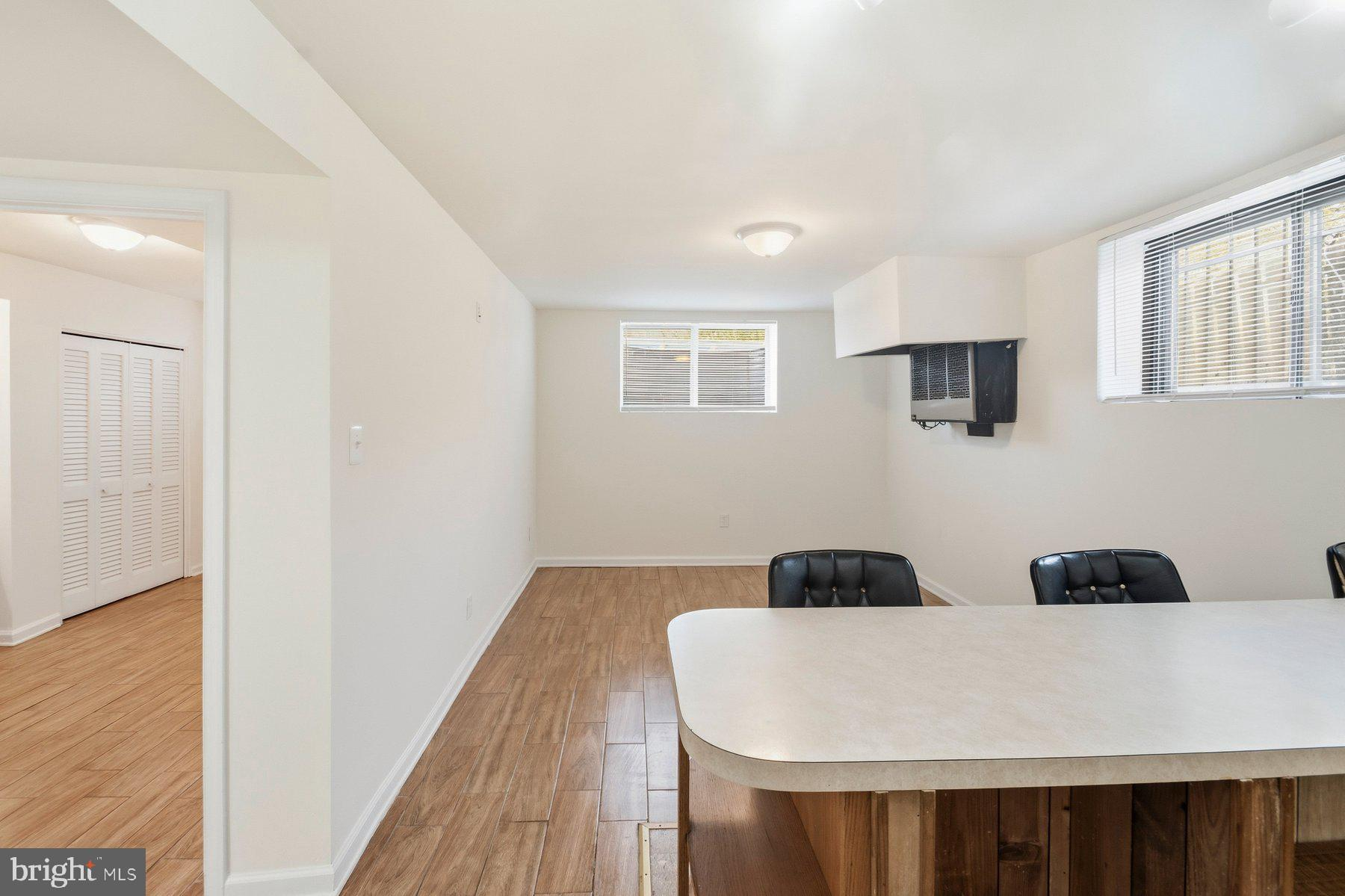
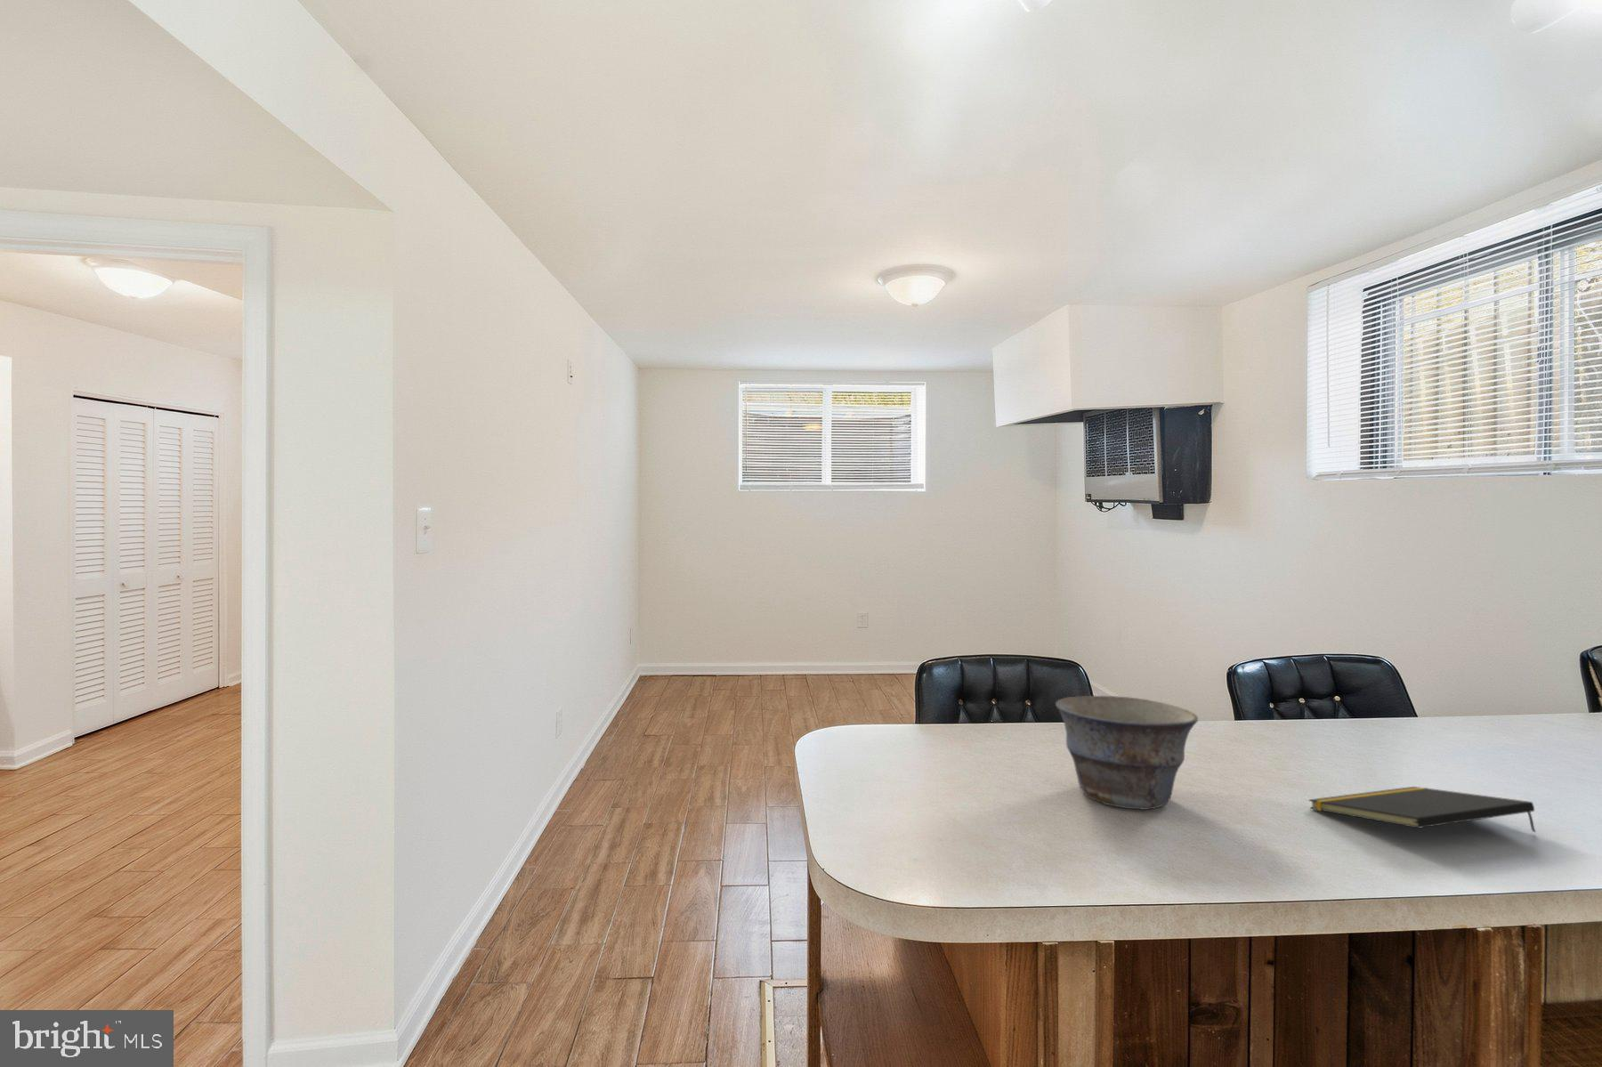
+ notepad (1416, 805)
+ bowl (1124, 751)
